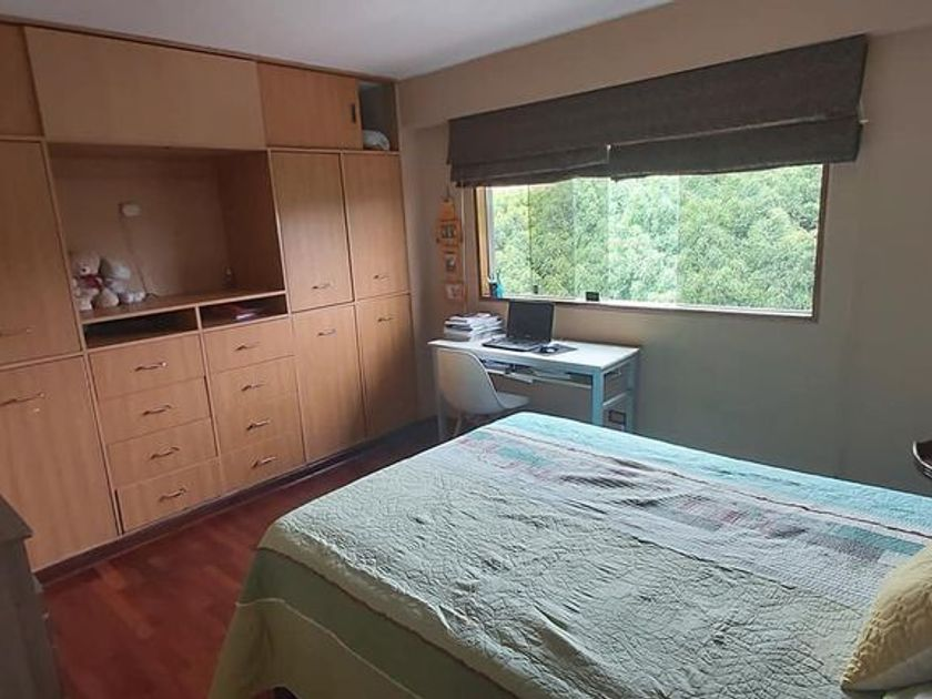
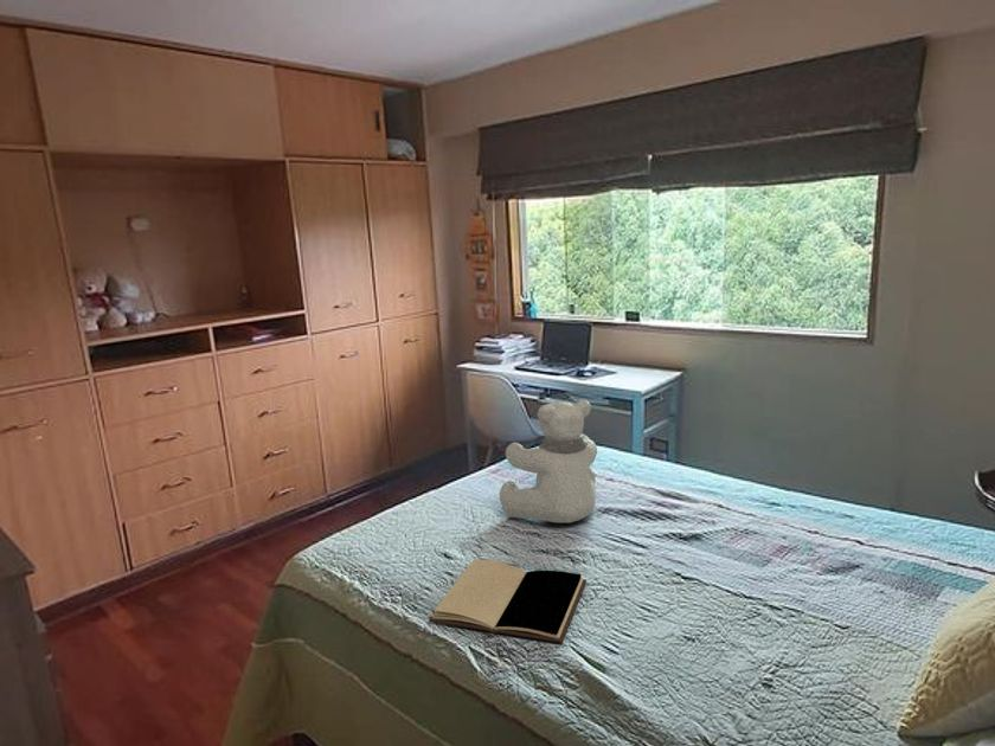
+ book (511, 596)
+ teddy bear (548, 455)
